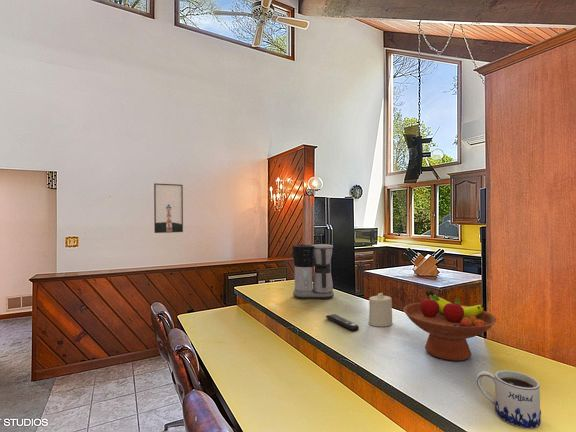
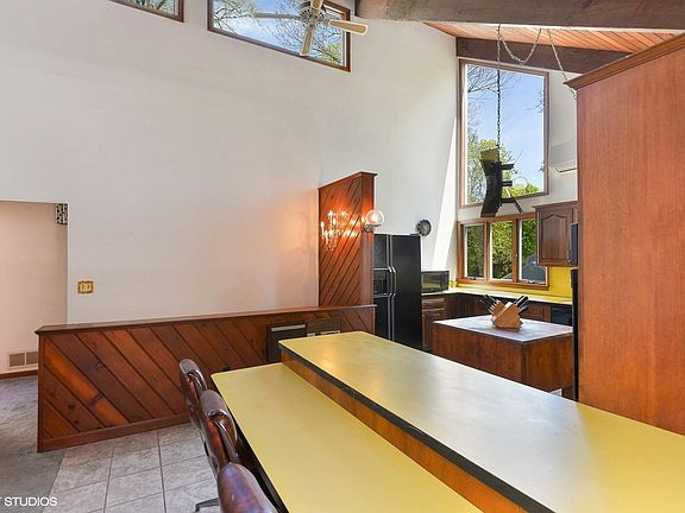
- mug (510, 396)
- fruit bowl (447, 325)
- coffee maker (311, 271)
- remote control (341, 321)
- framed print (168, 208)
- candle (380, 308)
